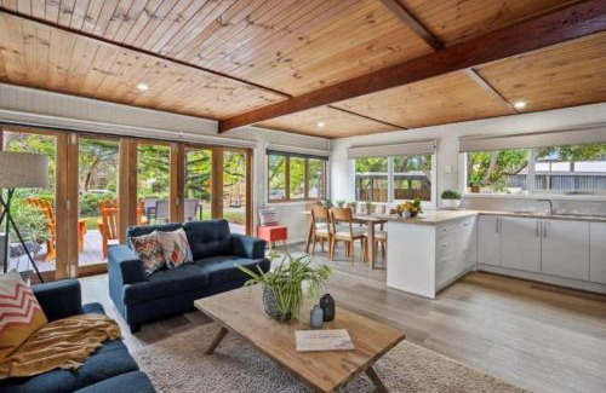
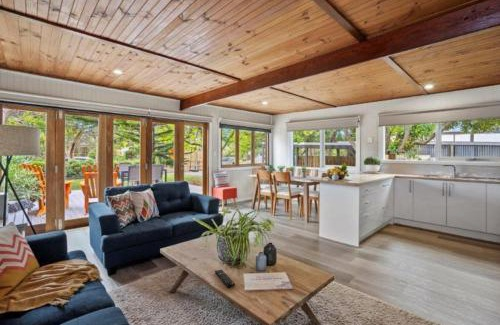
+ remote control (224, 278)
